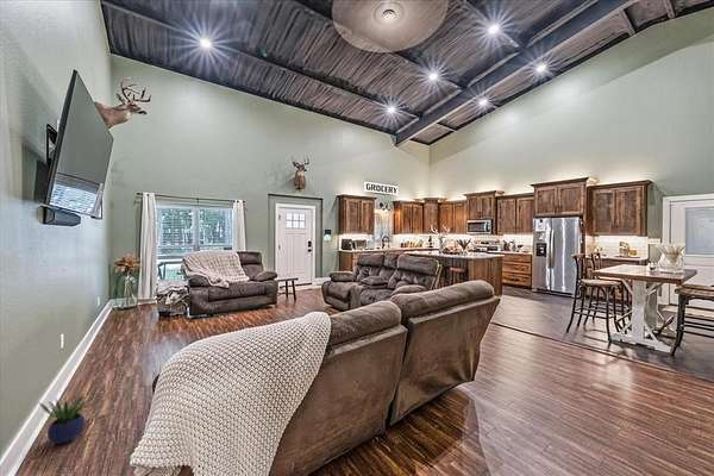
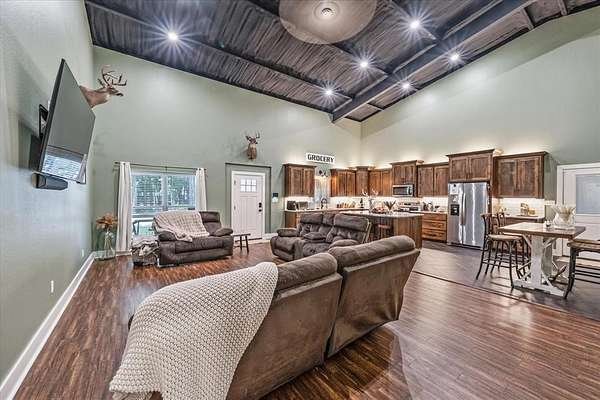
- potted plant (64, 415)
